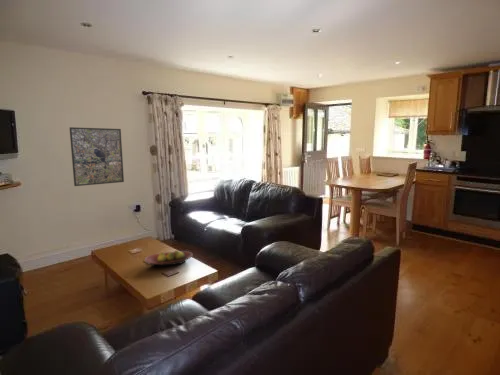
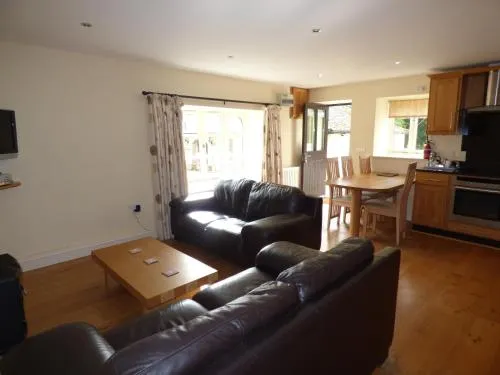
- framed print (98, 156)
- fruit bowl (169, 257)
